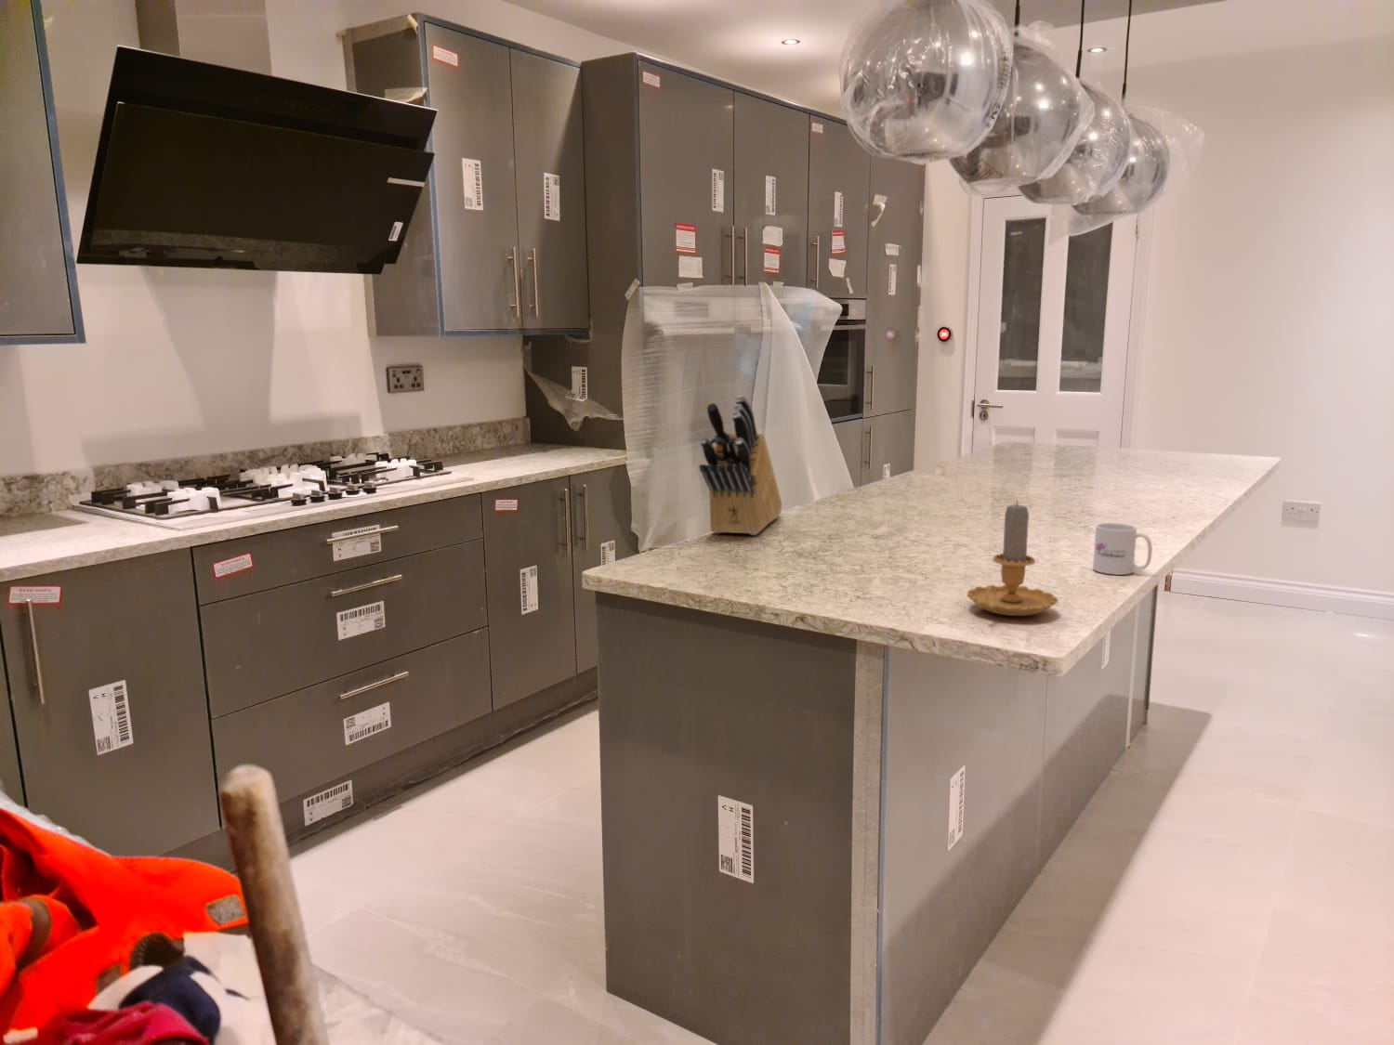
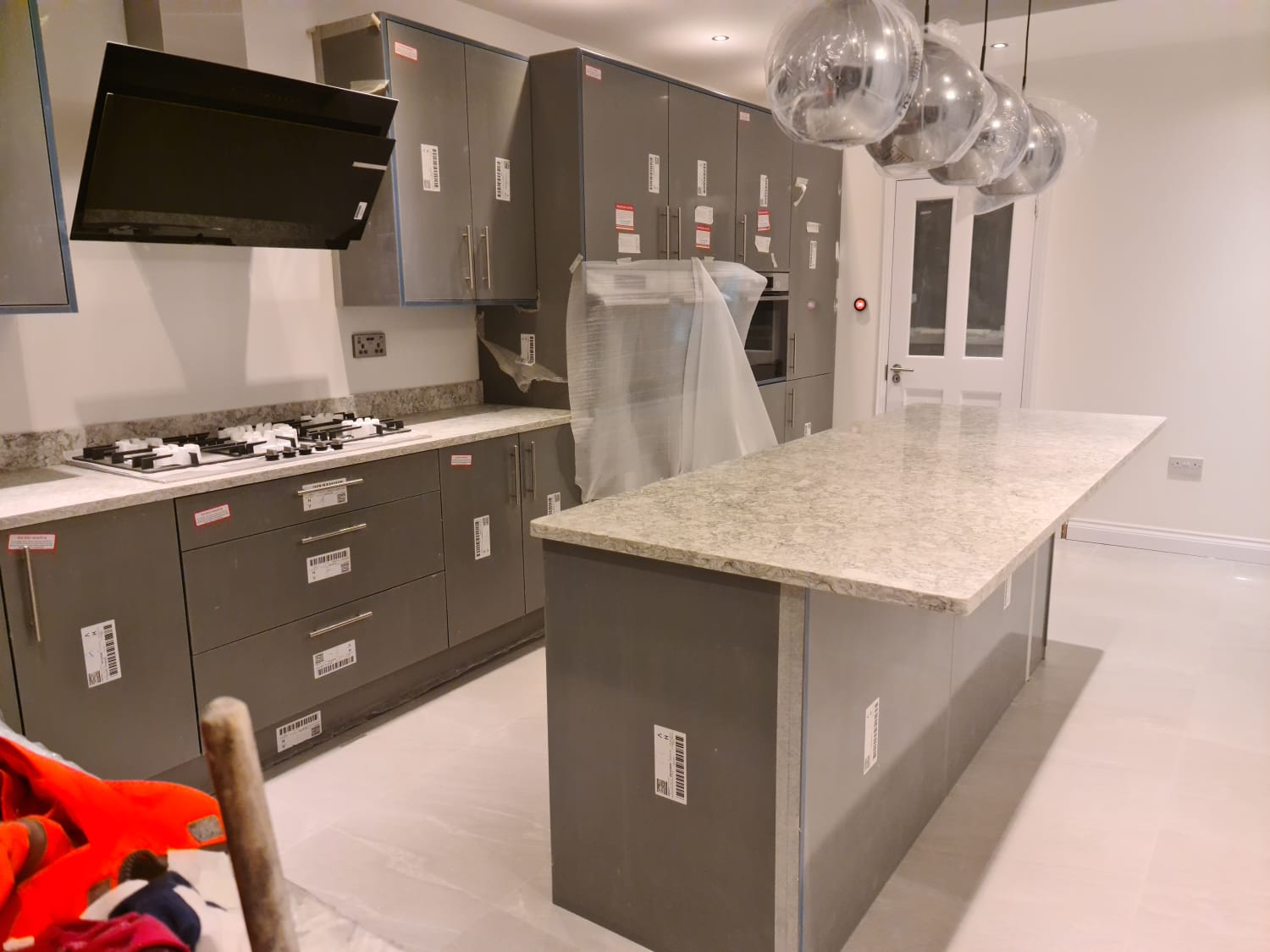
- mug (1123, 549)
- knife block (742, 461)
- candle (1009, 557)
